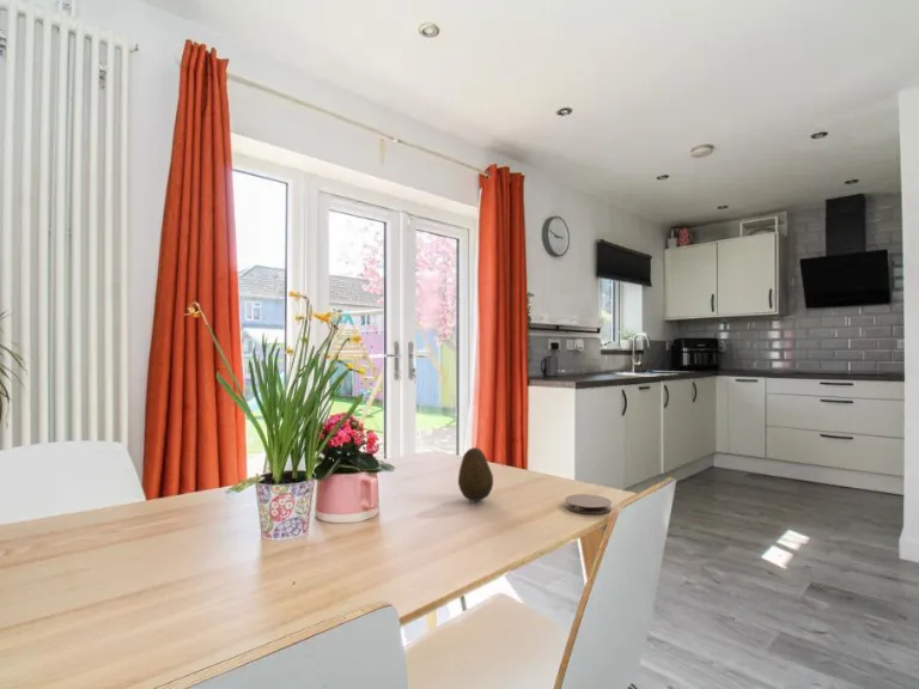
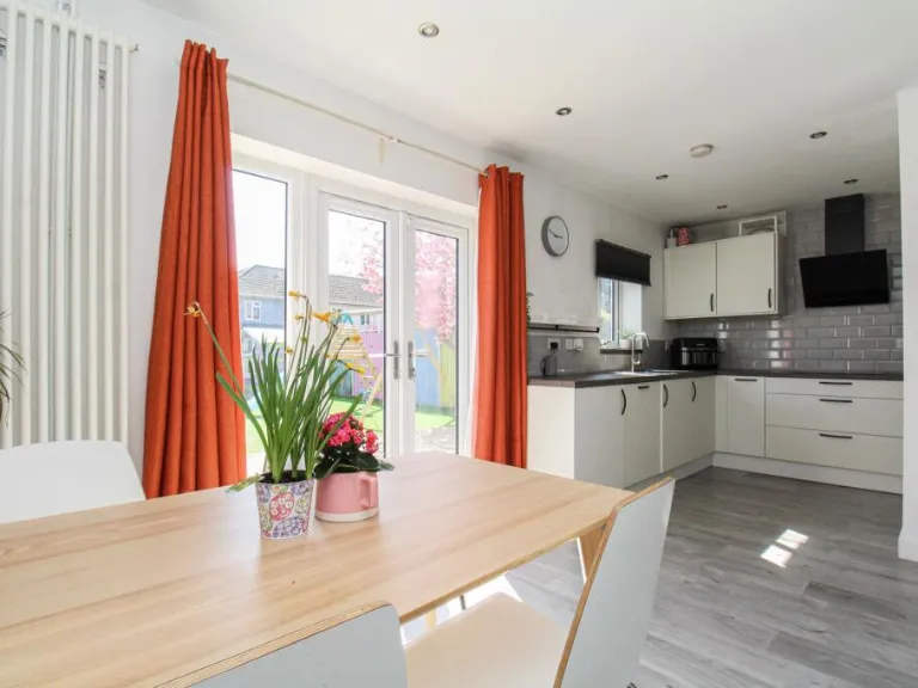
- coaster (588, 504)
- fruit (475, 474)
